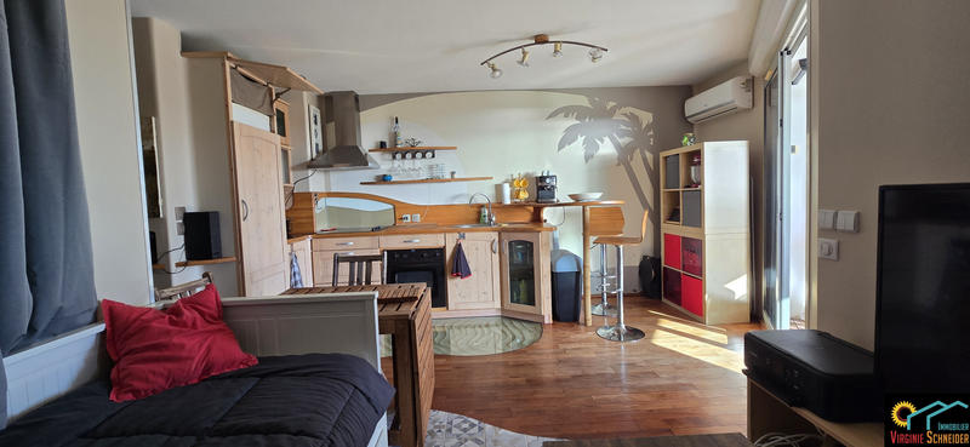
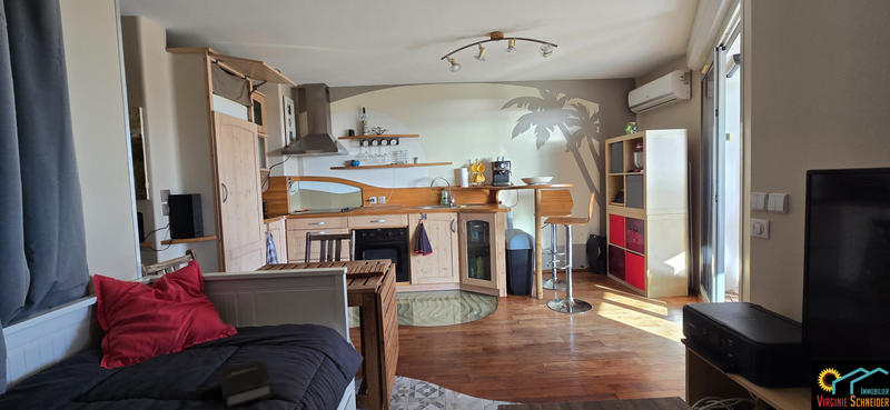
+ hardback book (245, 382)
